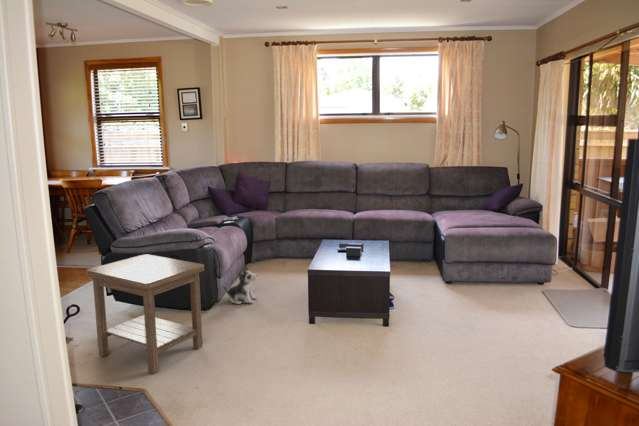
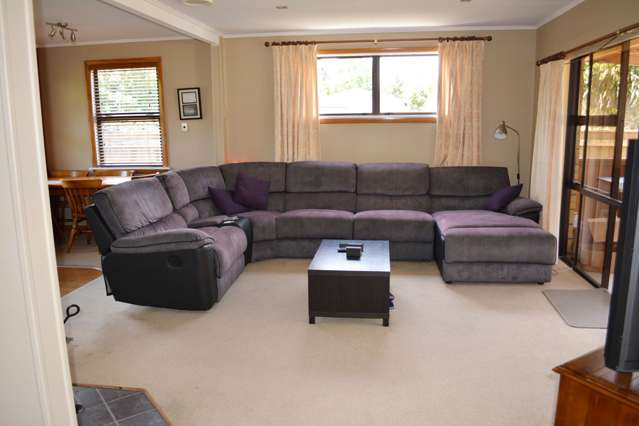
- plush toy (240, 282)
- side table (148, 309)
